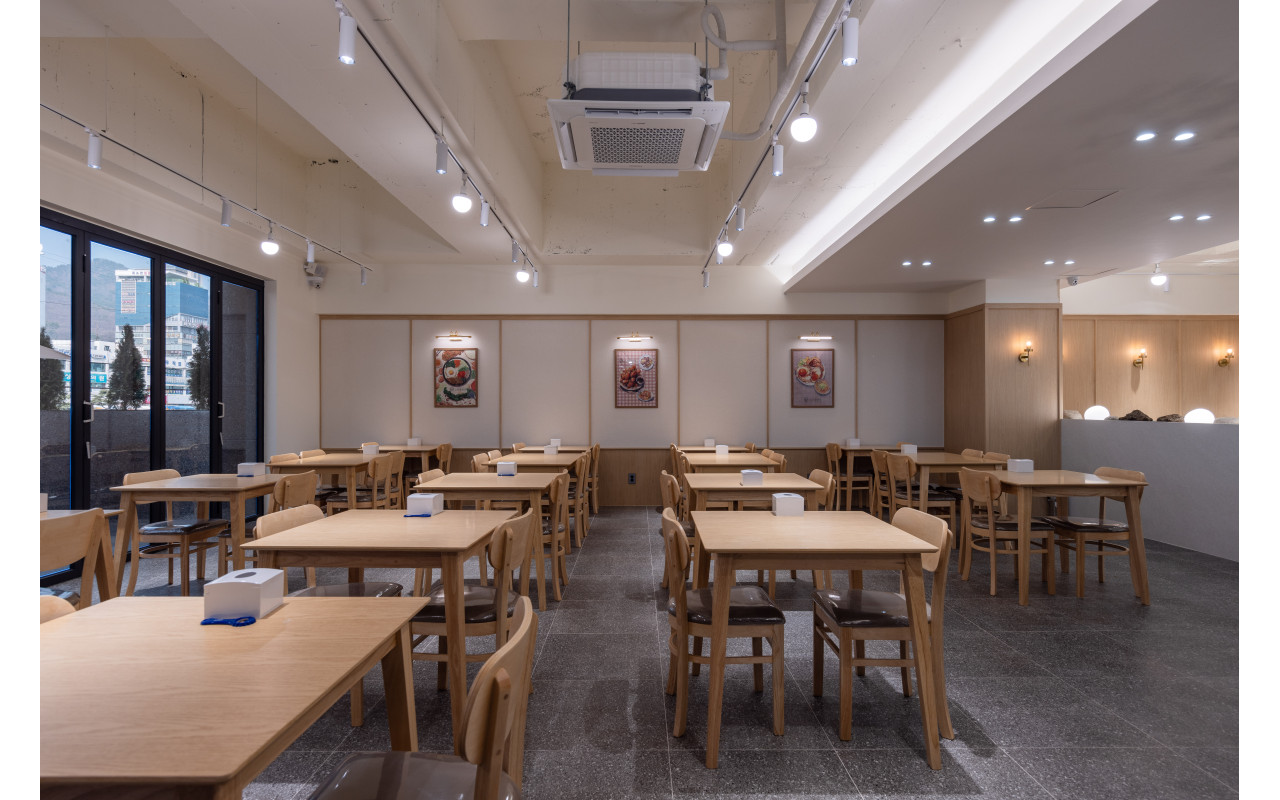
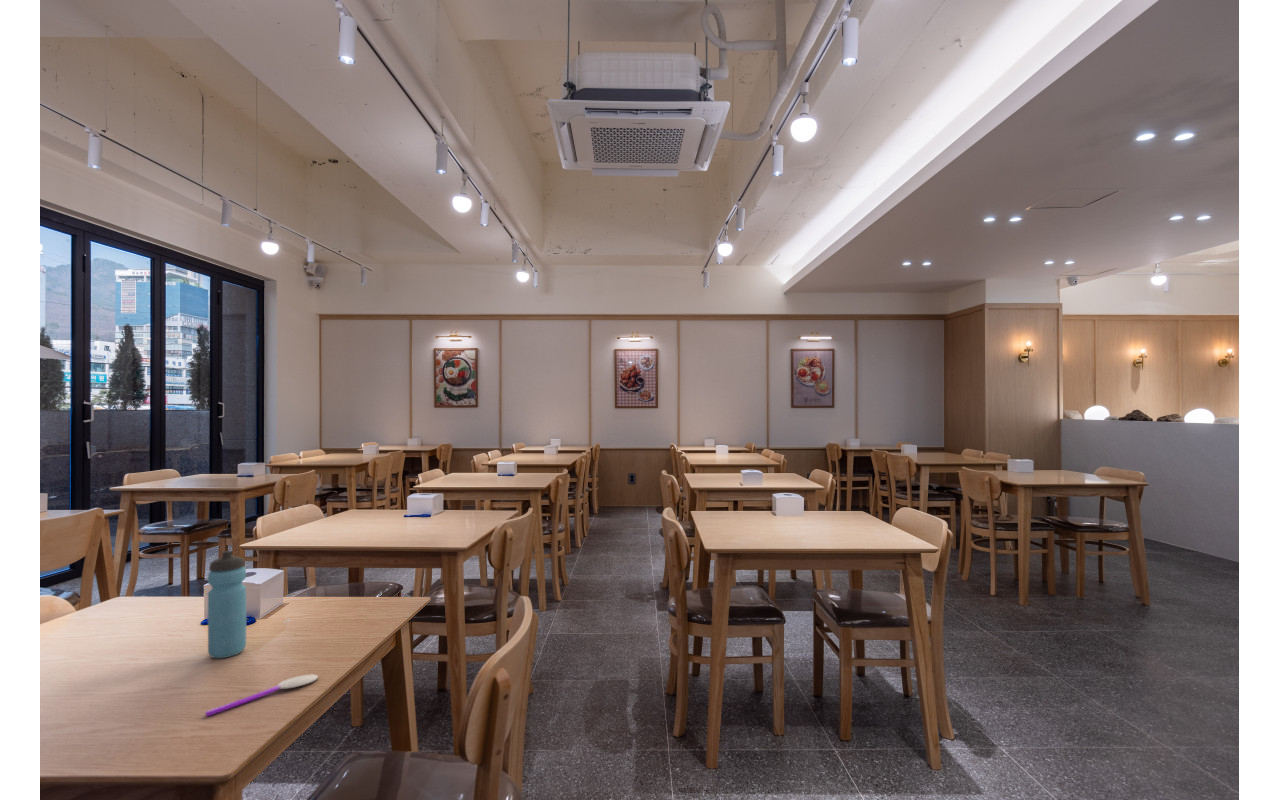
+ water bottle (227, 601)
+ spoon (265, 692)
